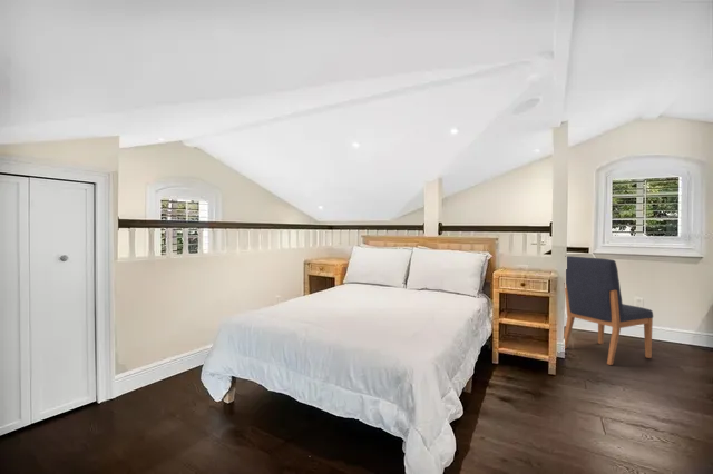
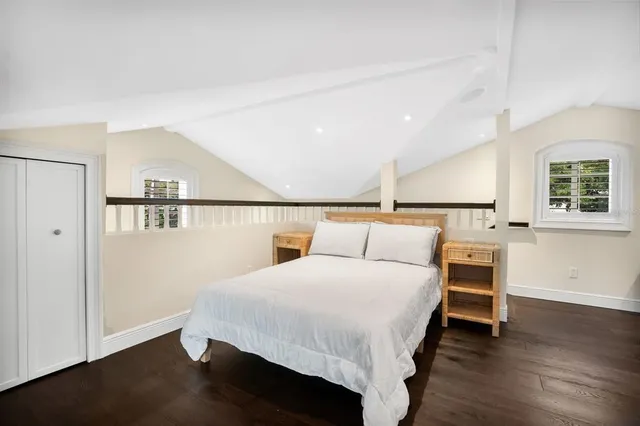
- chair (605, 305)
